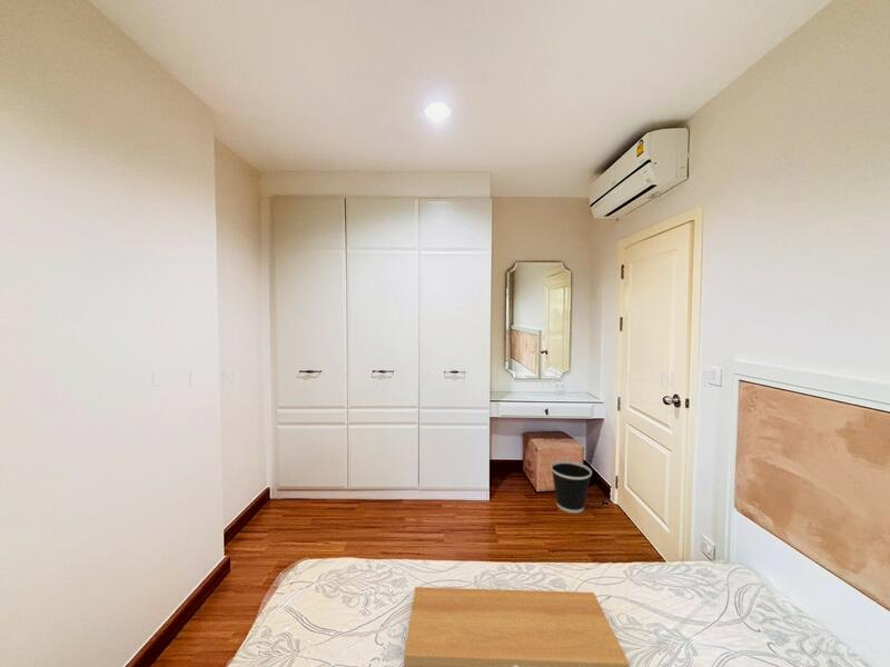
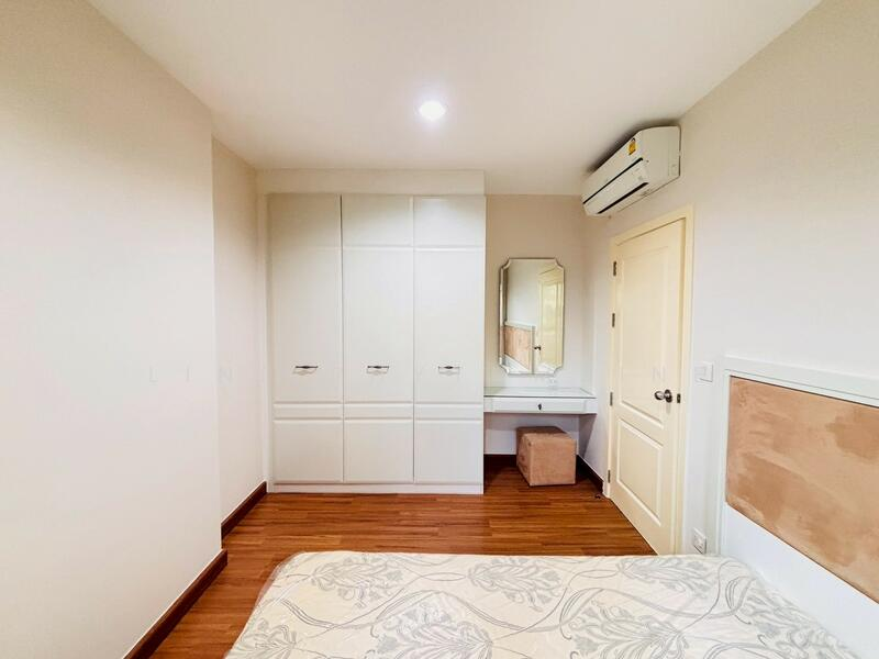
- tray (508, 626)
- wastebasket (570, 487)
